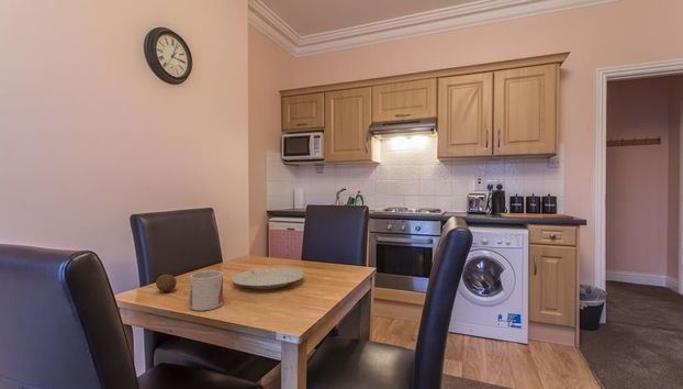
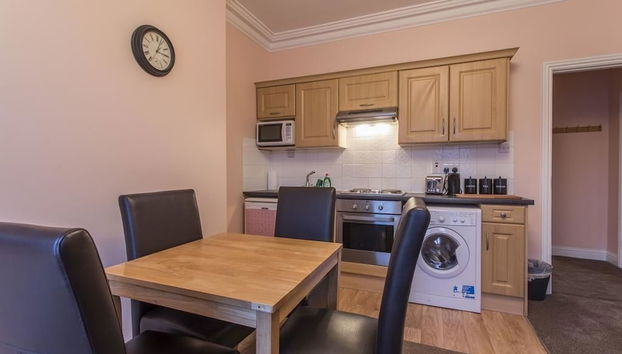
- mug (205, 288)
- fruit (166, 282)
- chinaware (268, 278)
